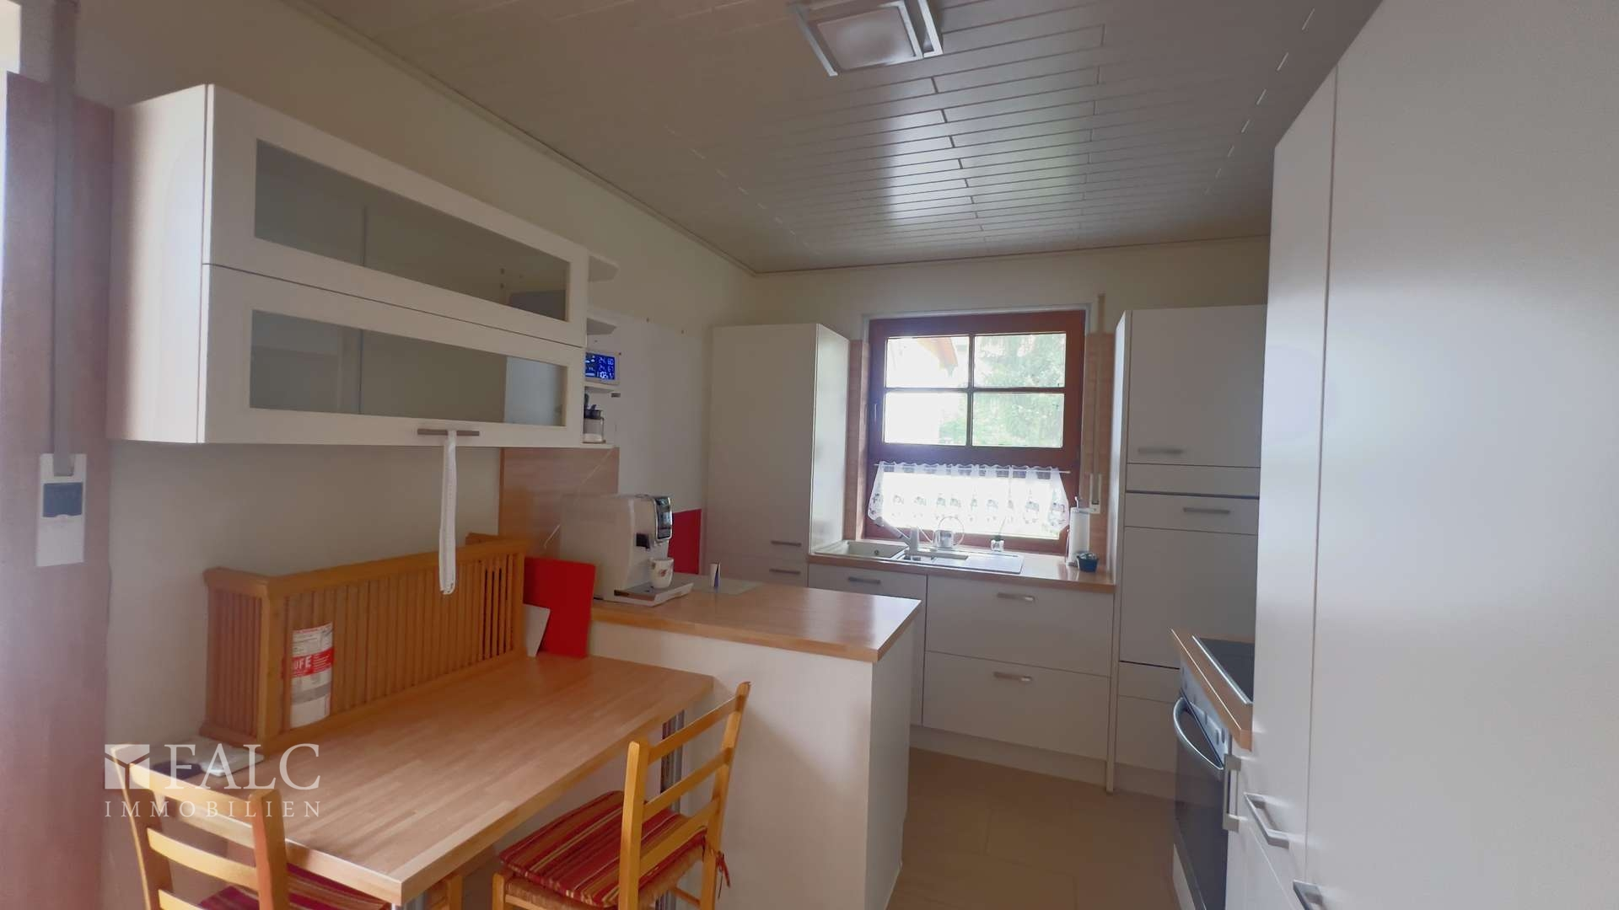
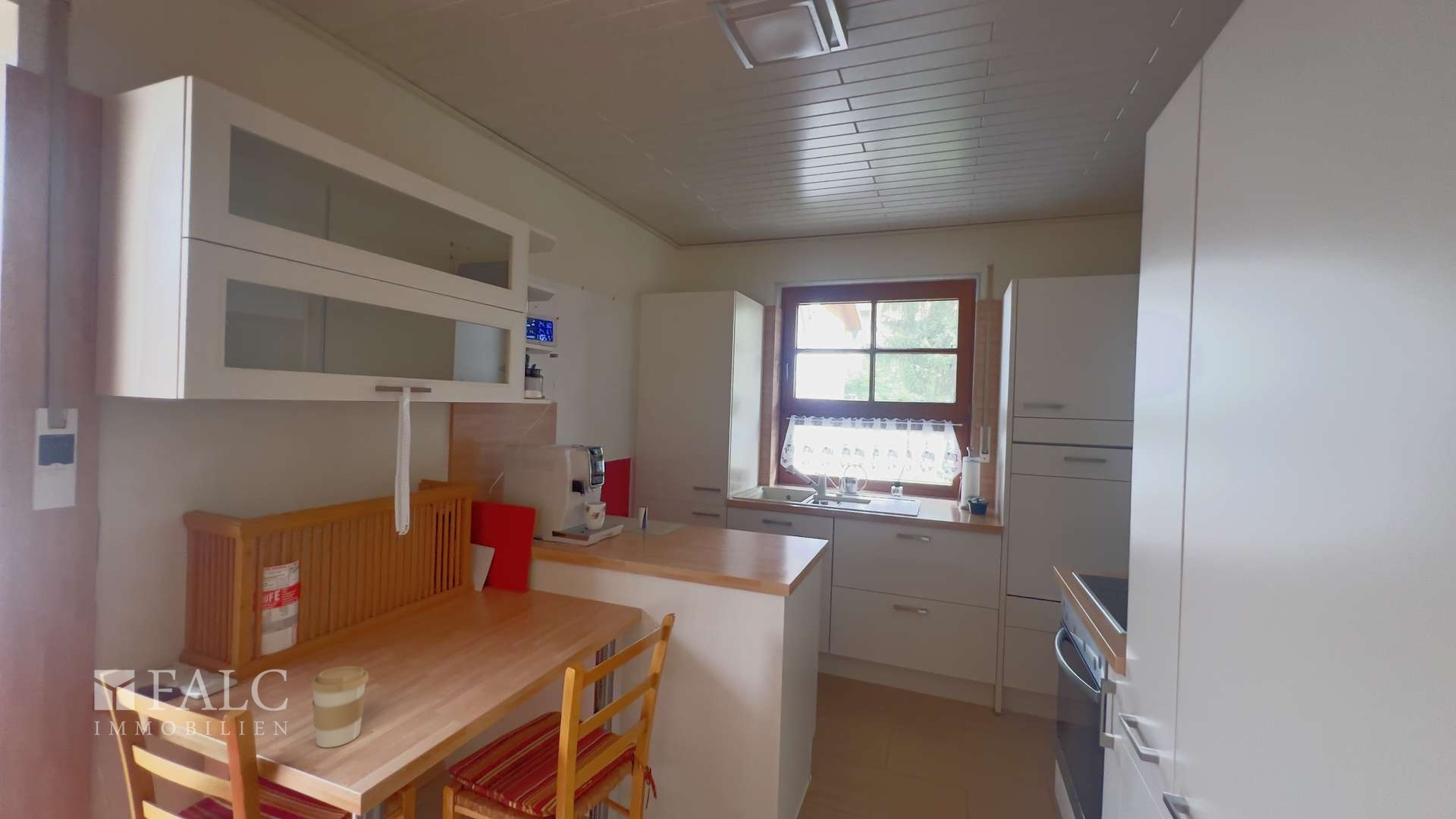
+ coffee cup (339, 703)
